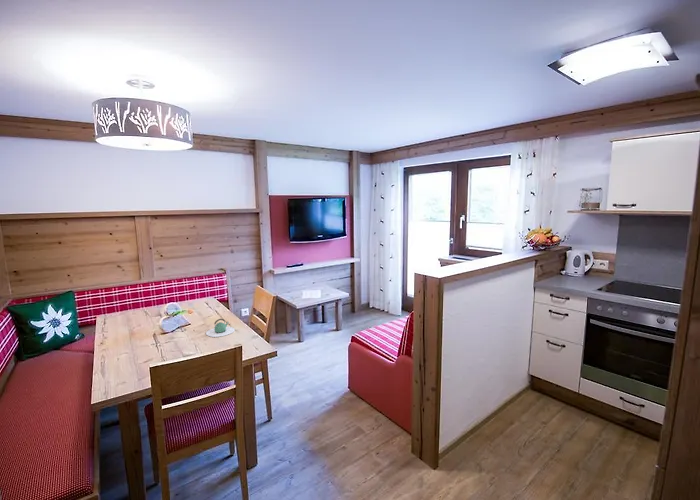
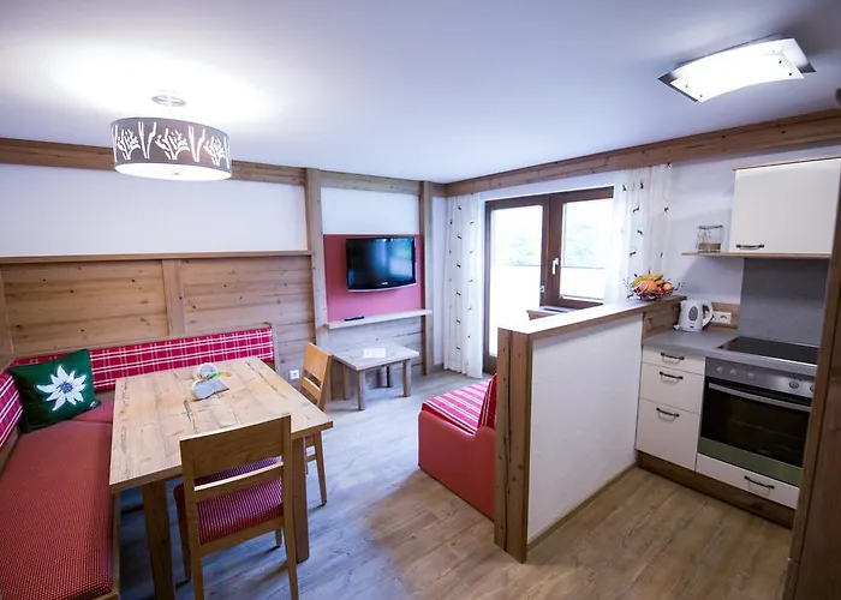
- teapot (220, 325)
